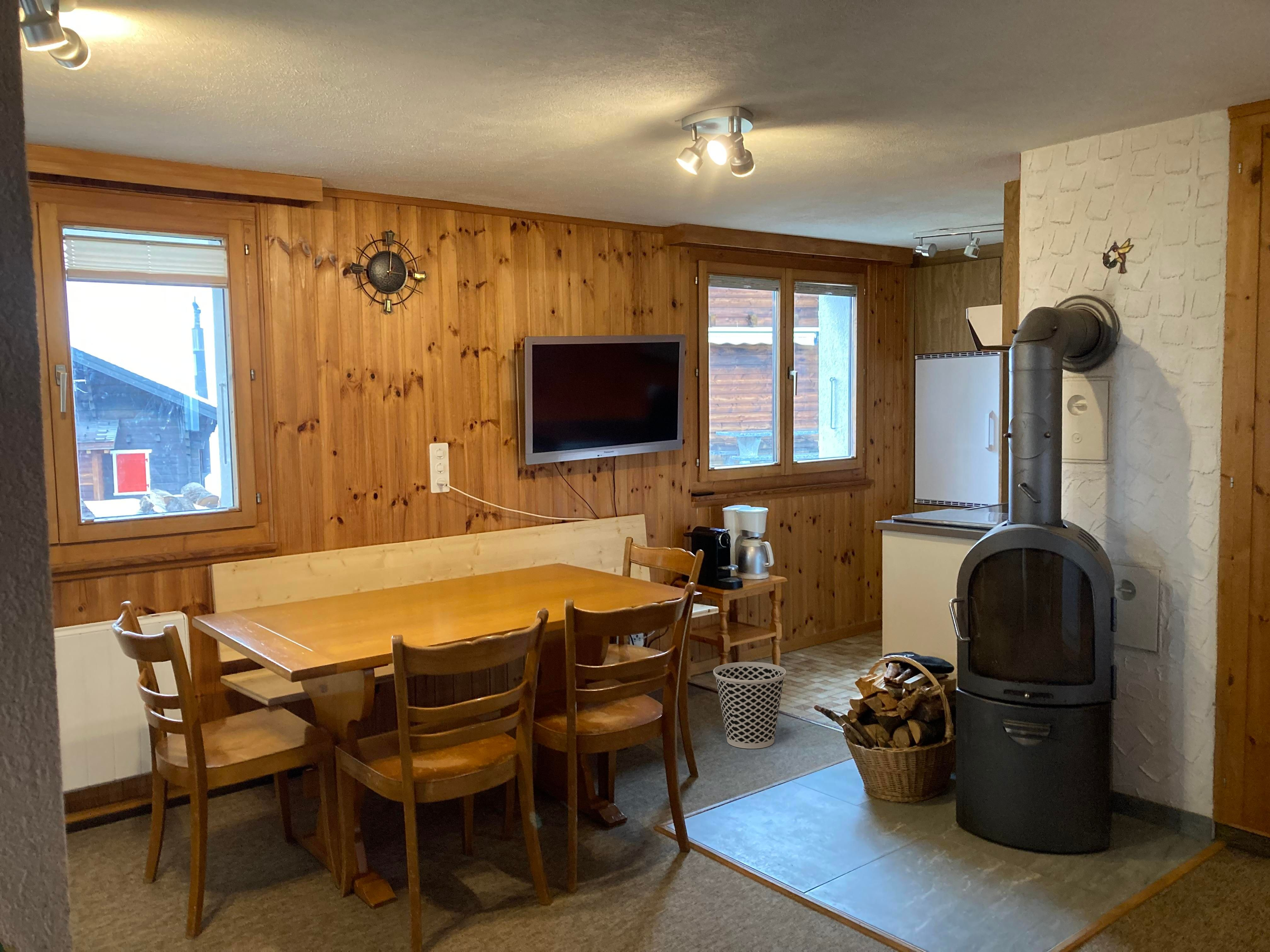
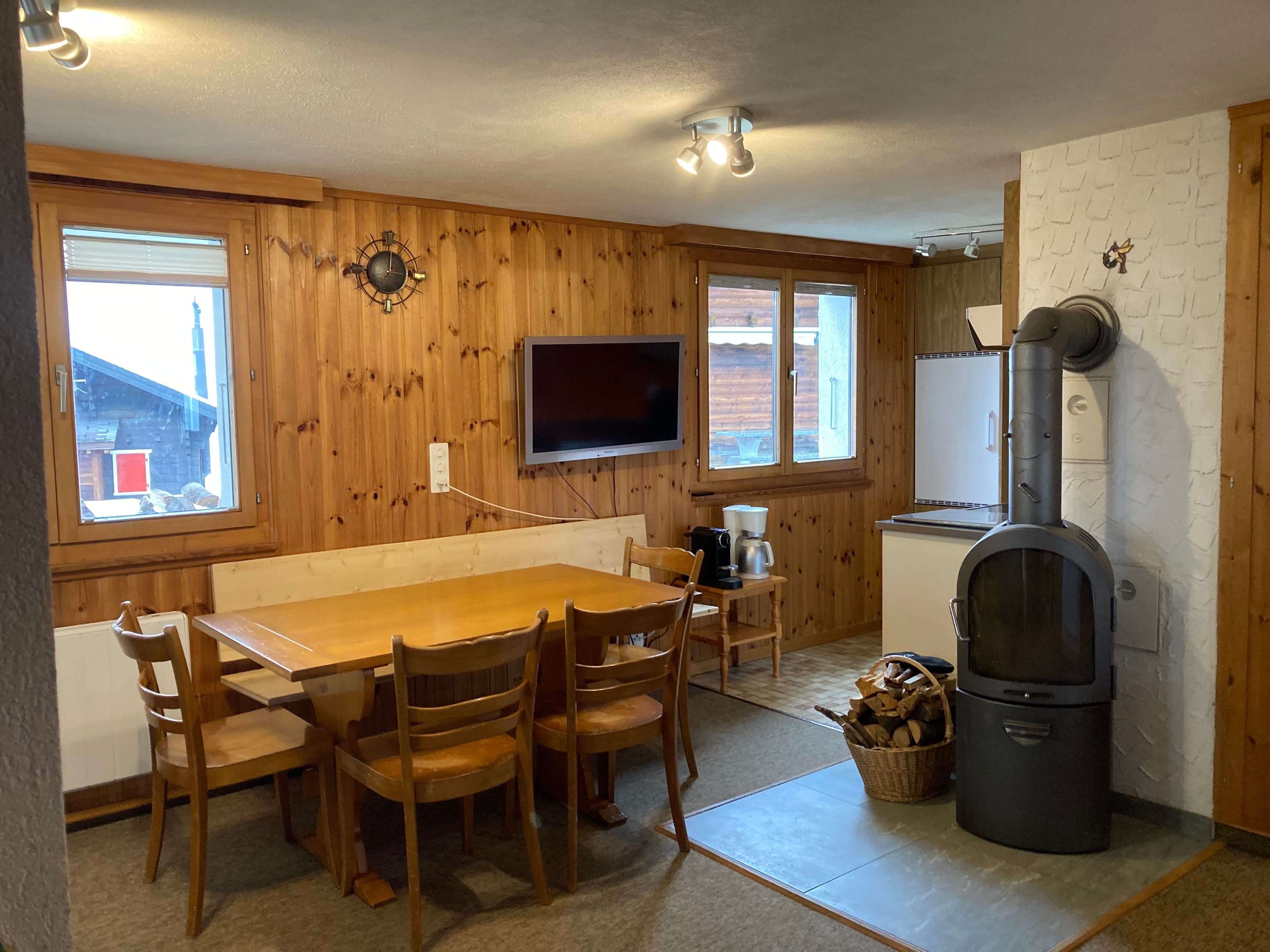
- wastebasket (750, 706)
